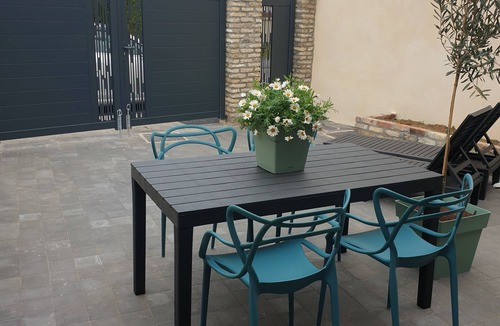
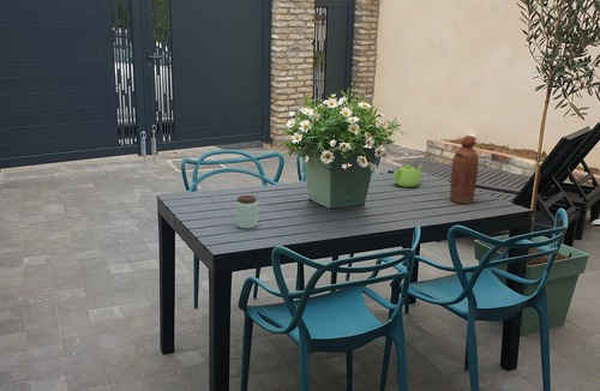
+ teapot (408, 174)
+ peanut butter (246, 211)
+ bottle (464, 168)
